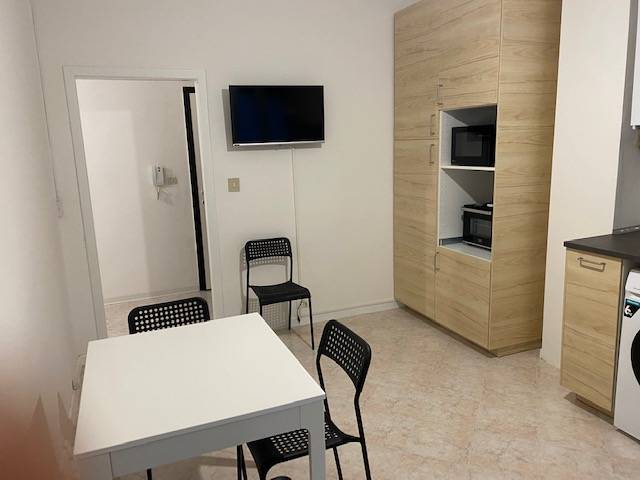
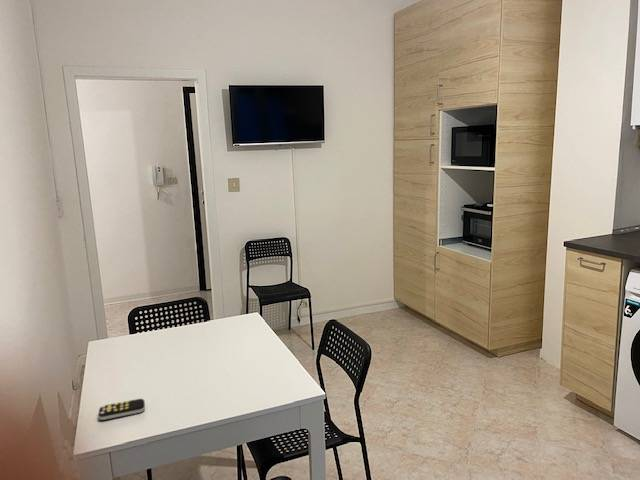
+ remote control (122, 408)
